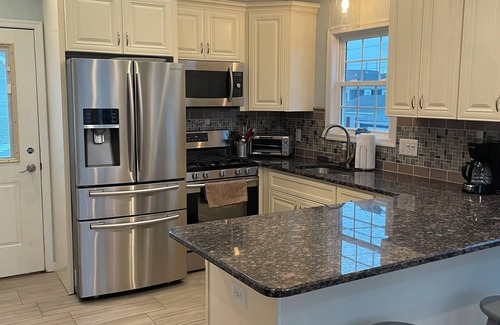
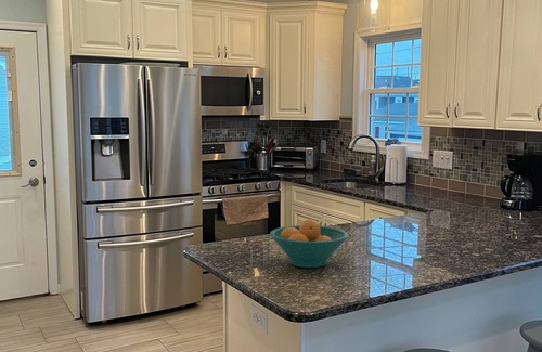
+ fruit bowl (308, 240)
